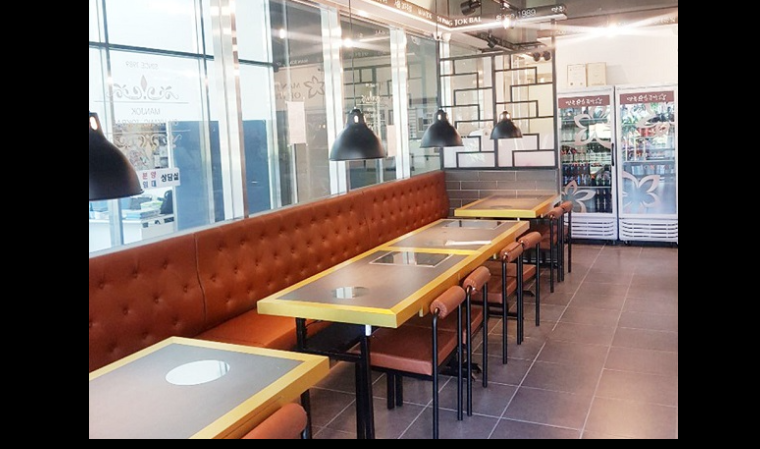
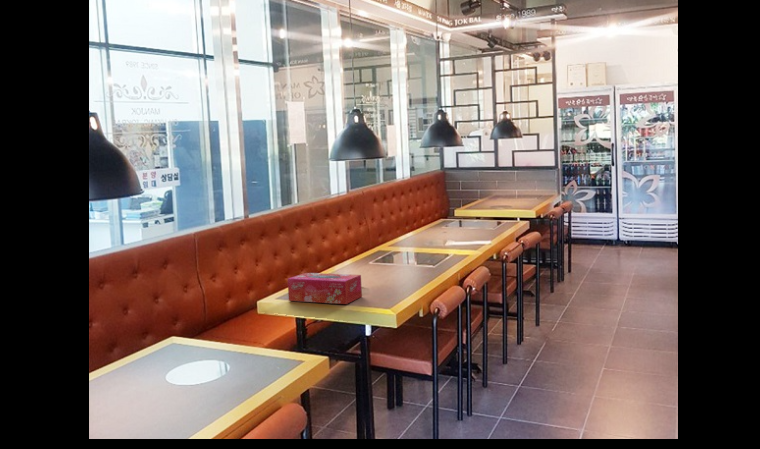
+ tissue box (324, 287)
